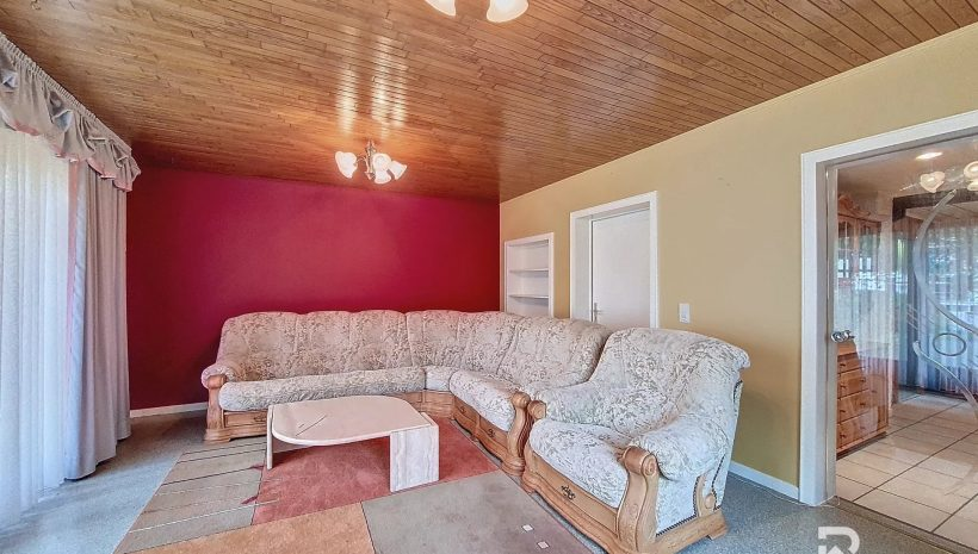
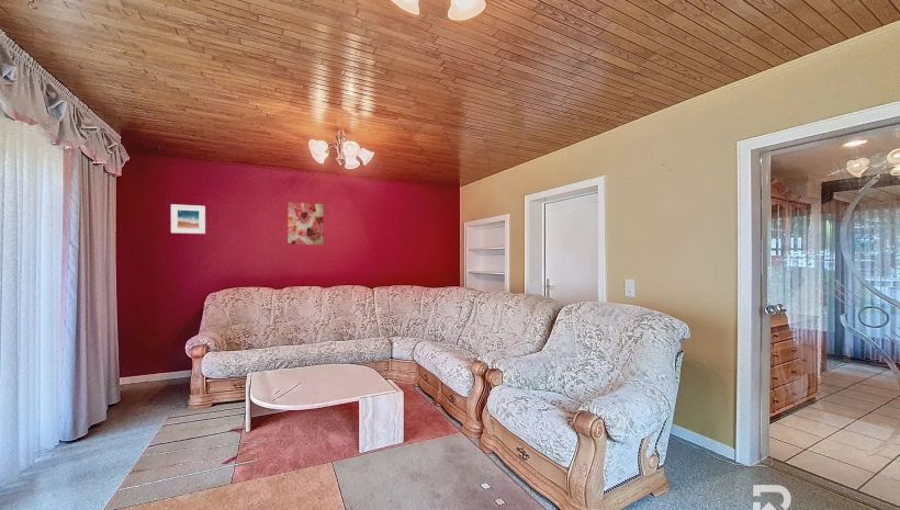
+ wall art (305, 224)
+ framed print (188, 218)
